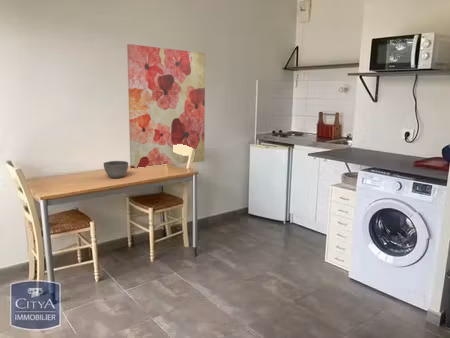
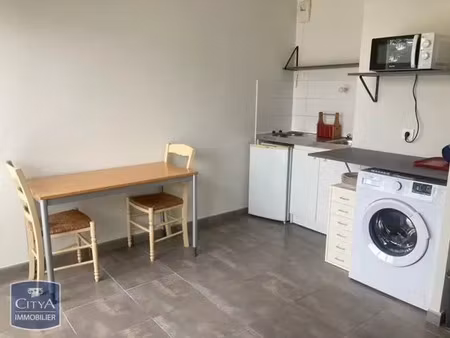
- wall art (169, 108)
- bowl (116, 169)
